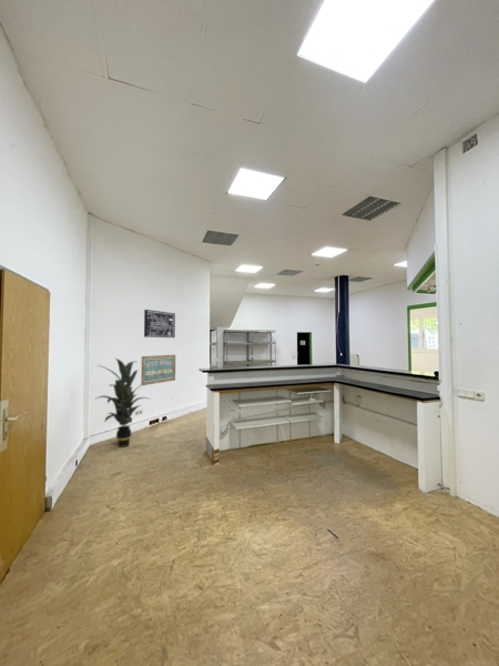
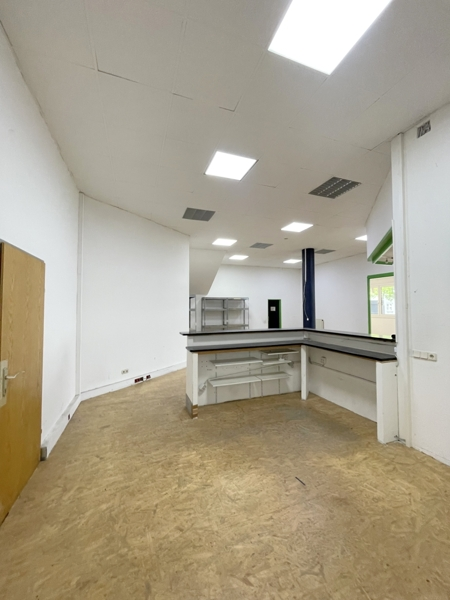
- wall art (159, 369)
- wall art (160, 324)
- indoor plant (120, 401)
